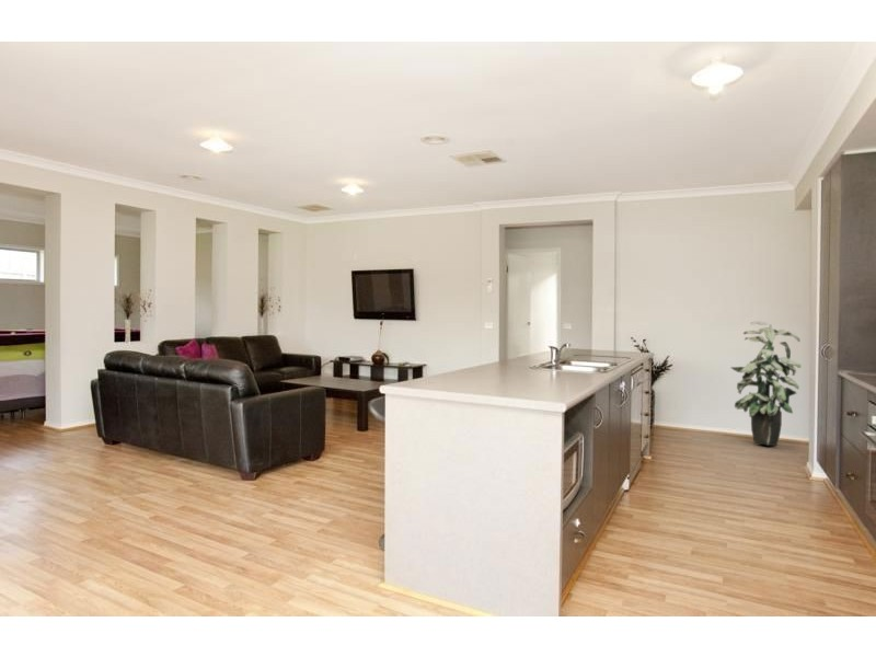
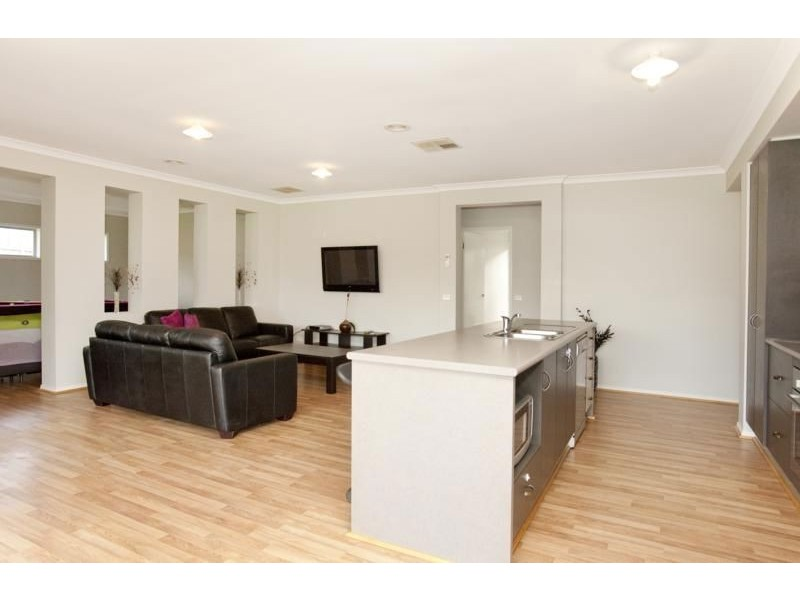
- indoor plant (764, 382)
